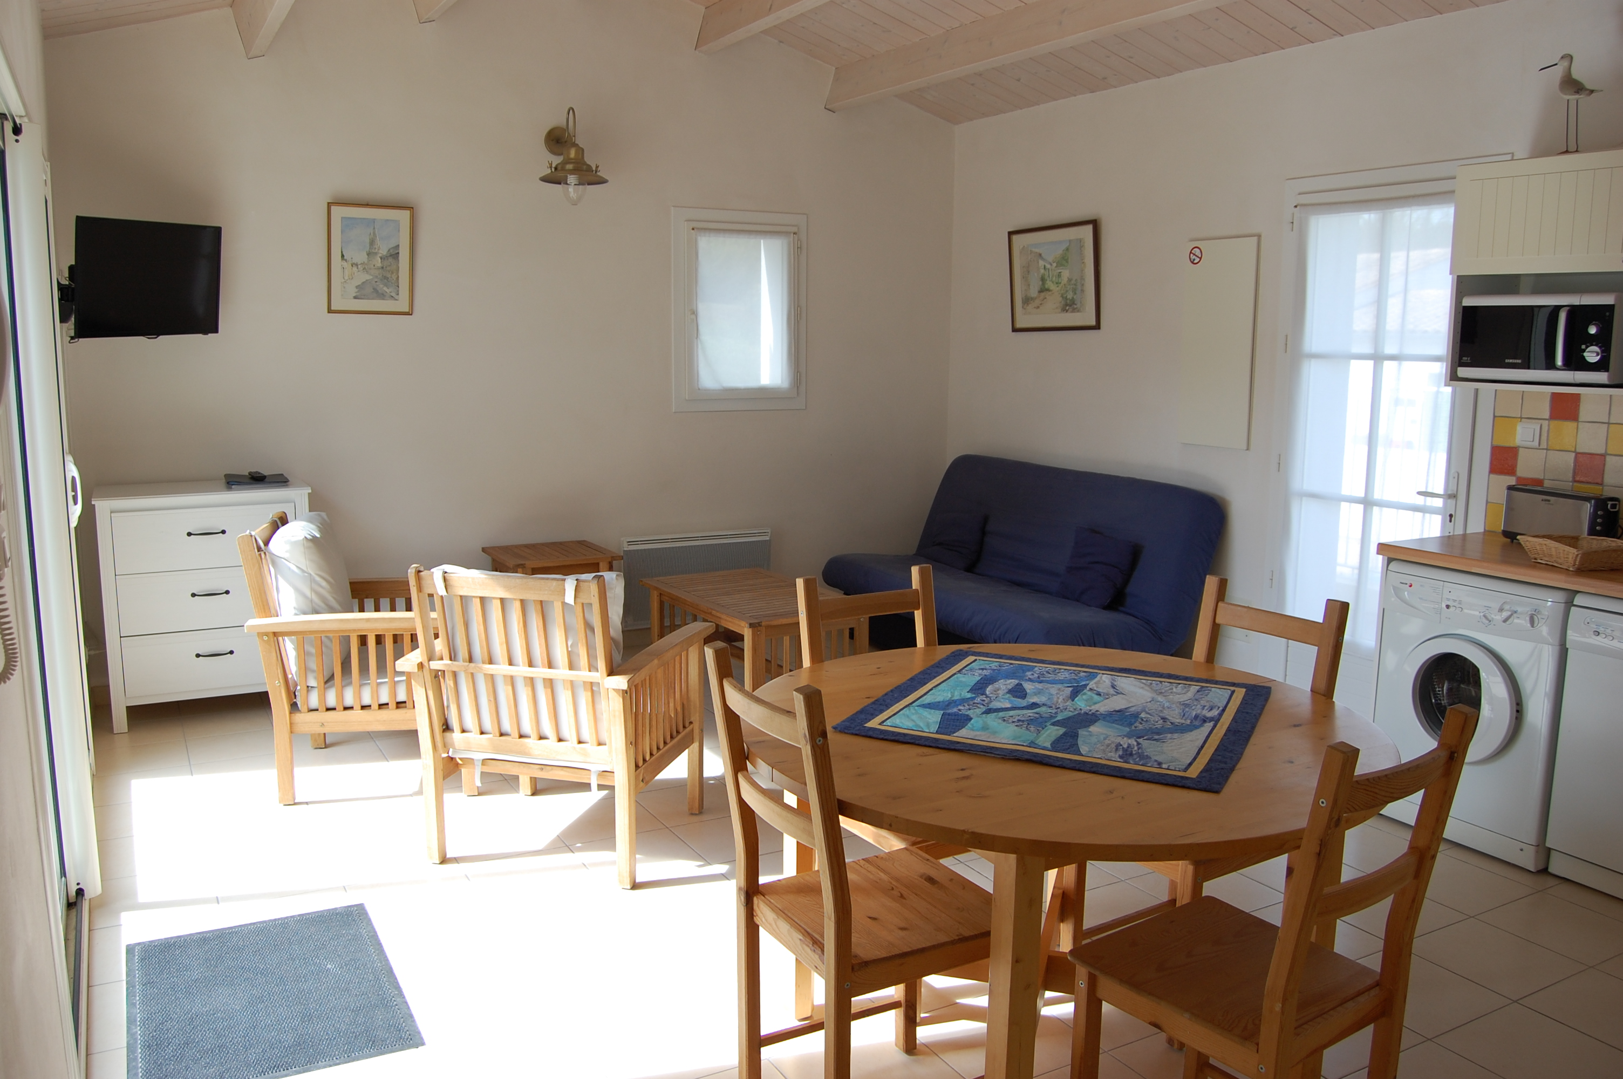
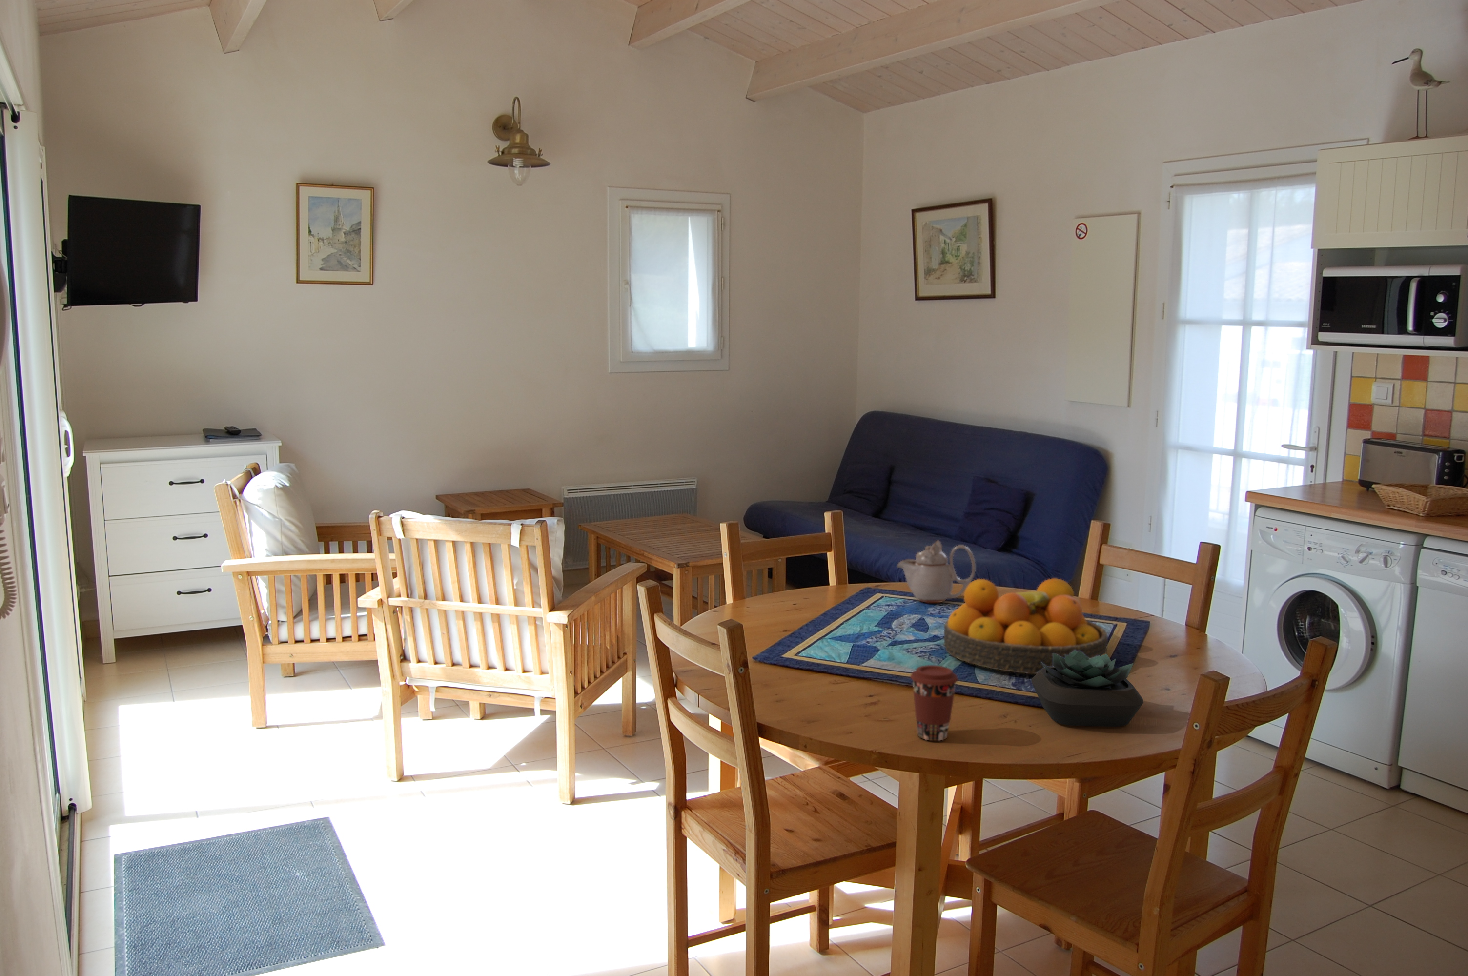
+ succulent plant (1086, 685)
+ fruit bowl (1025, 617)
+ coffee cup (933, 703)
+ teapot (935, 571)
